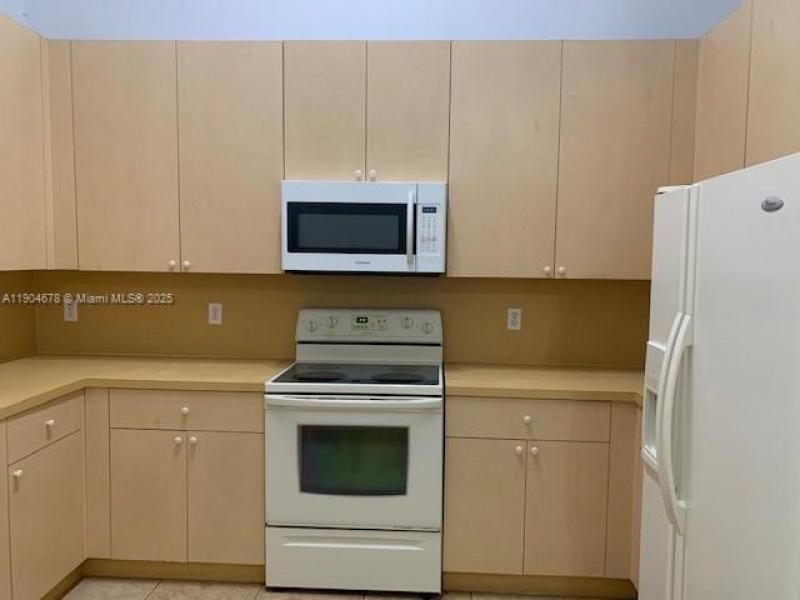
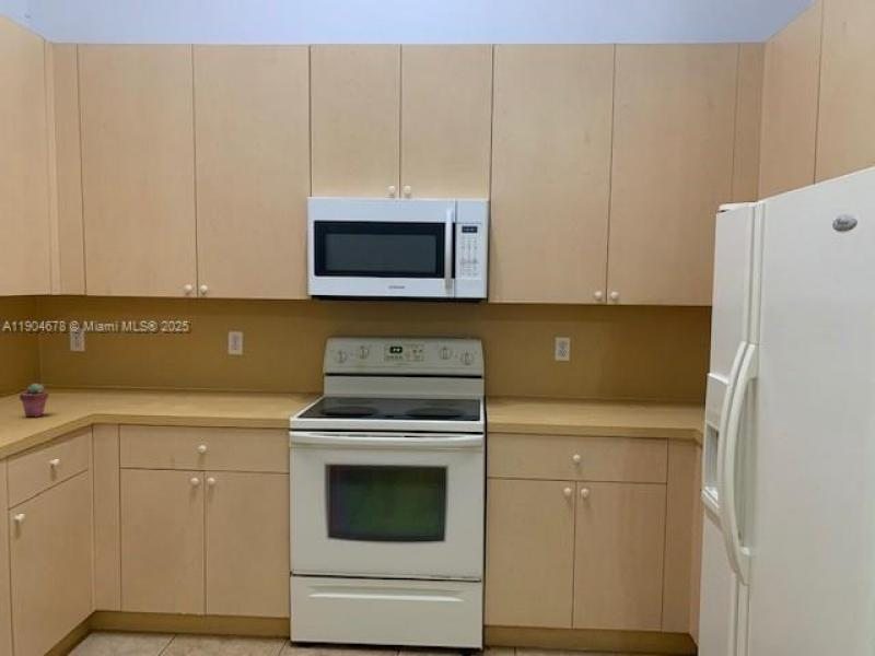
+ potted succulent (34, 399)
